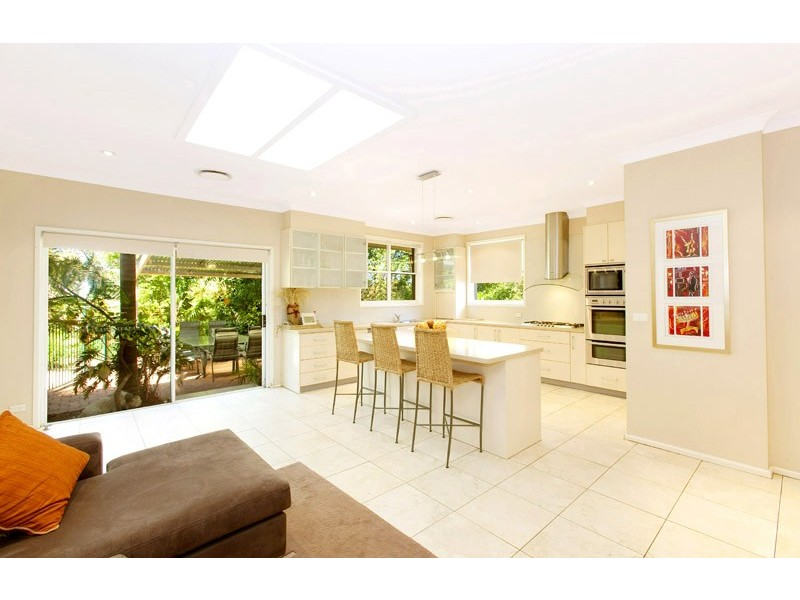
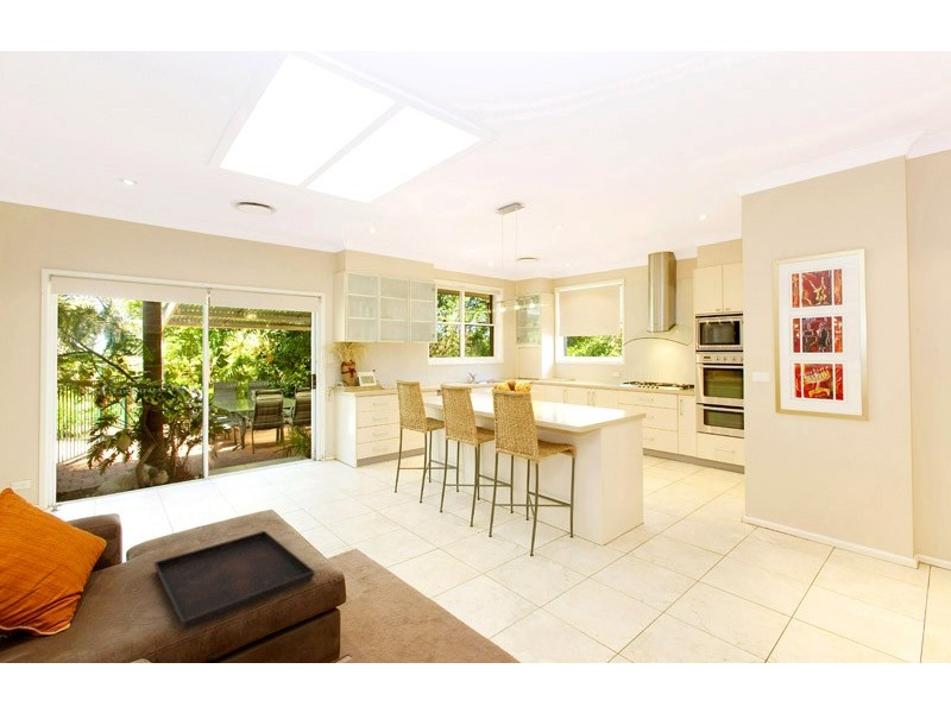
+ serving tray (232, 570)
